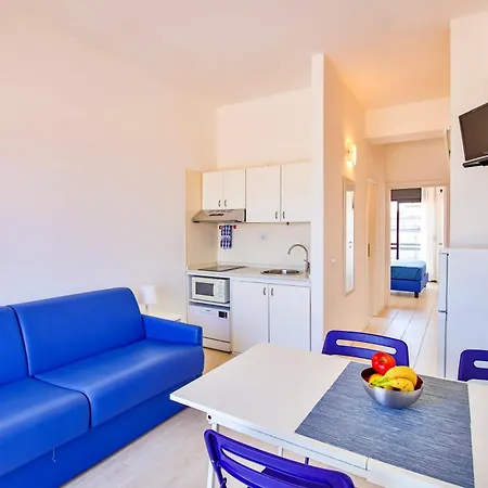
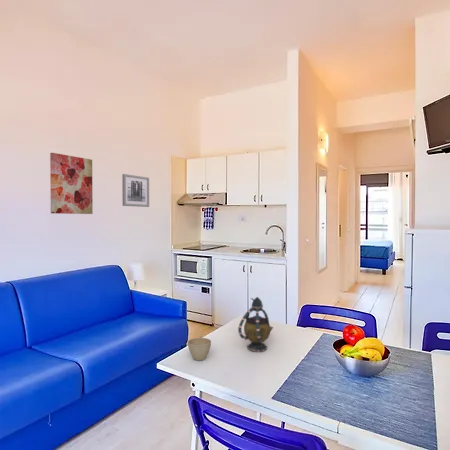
+ wall art (136, 191)
+ flower pot (199, 349)
+ wall art (72, 185)
+ teapot (260, 320)
